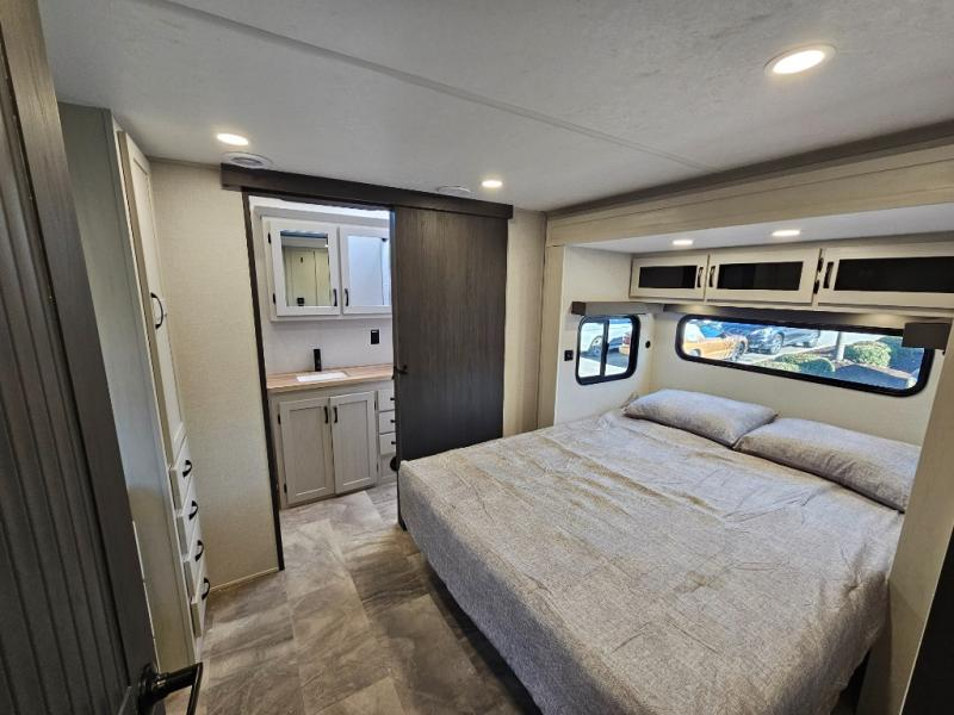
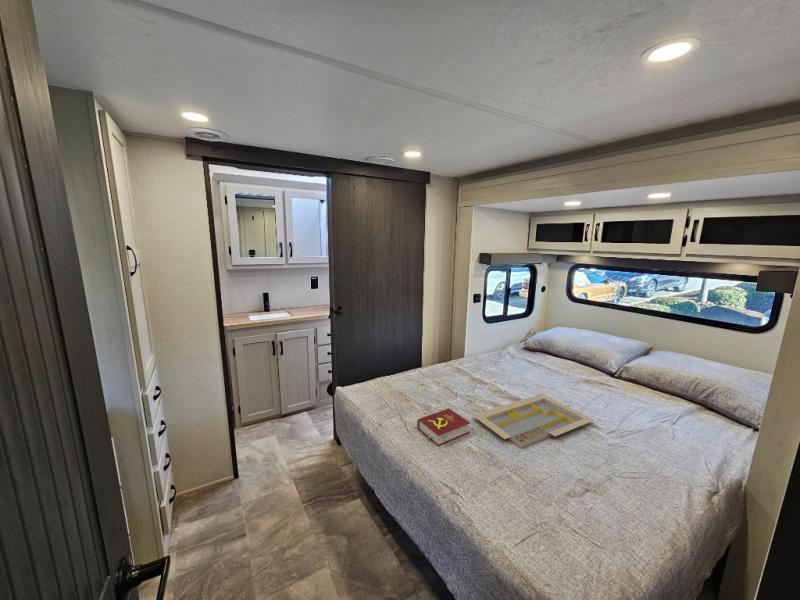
+ book (443, 425)
+ serving tray (532, 419)
